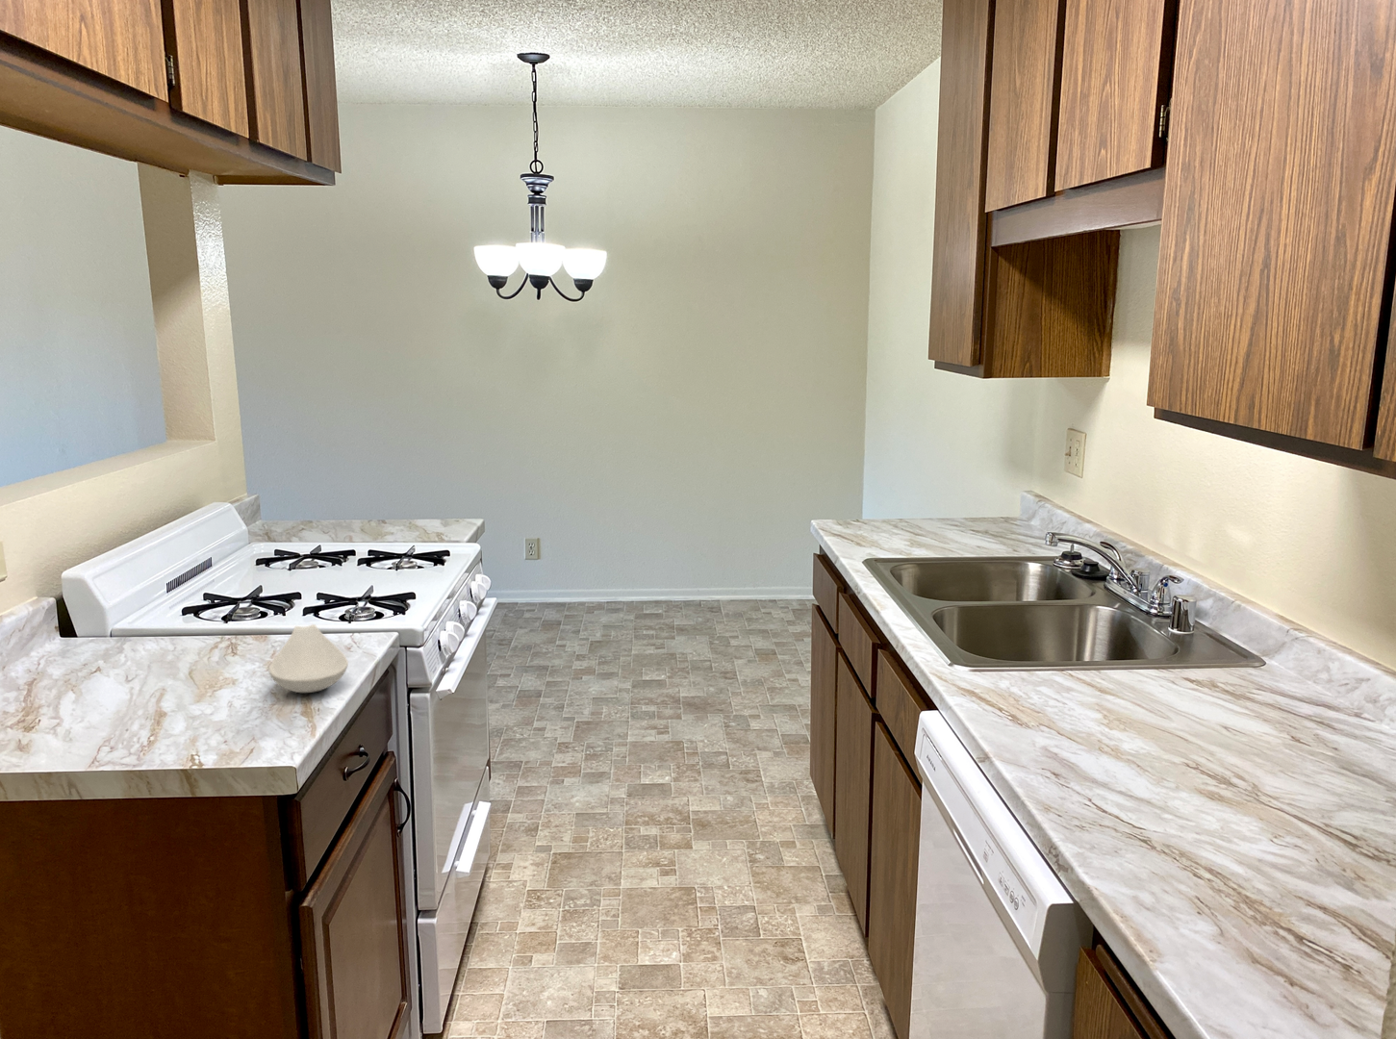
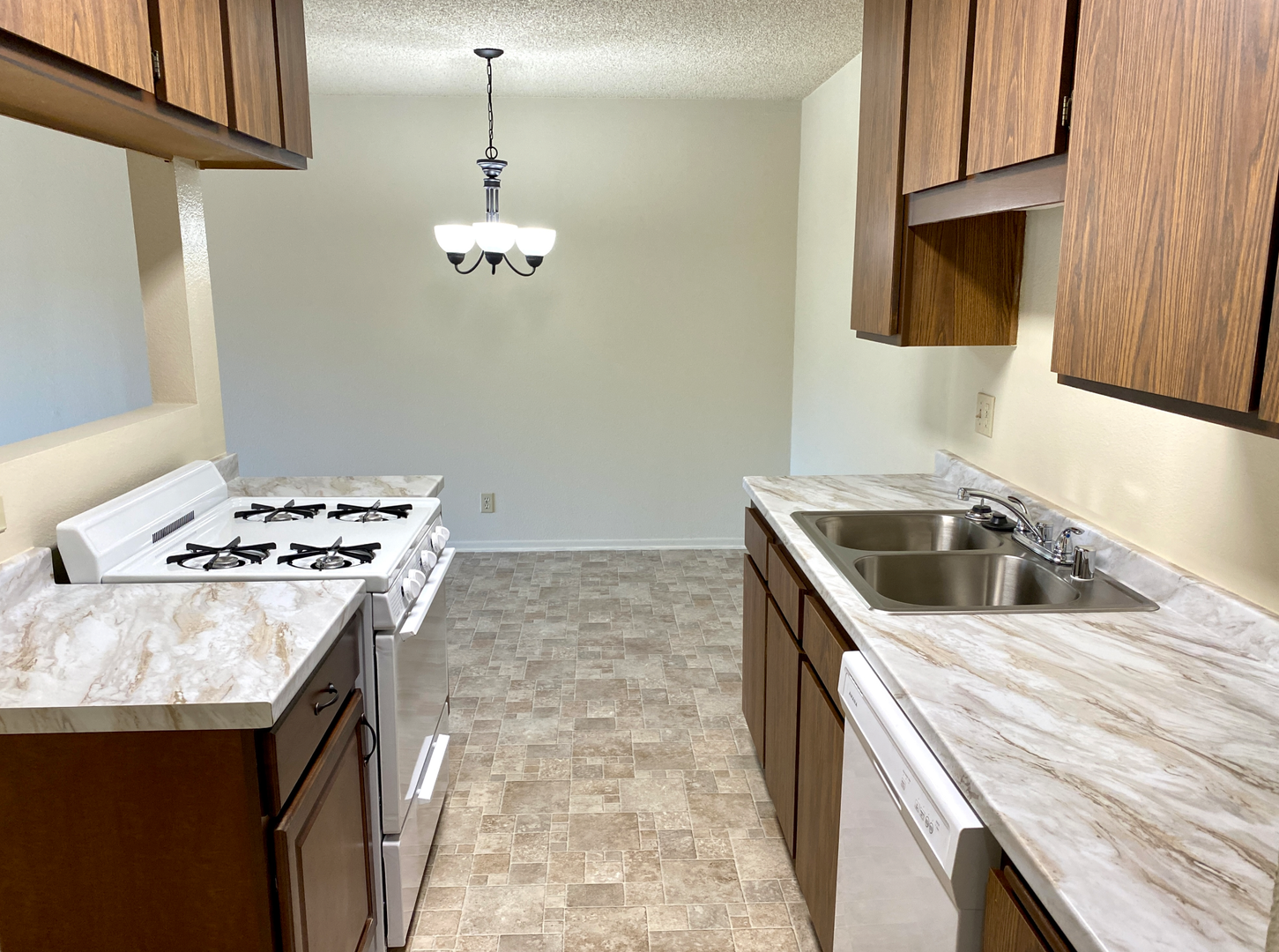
- spoon rest (306, 655)
